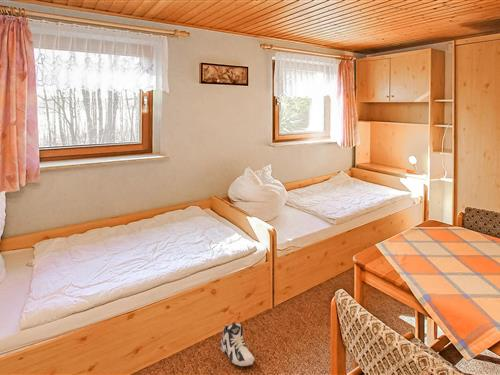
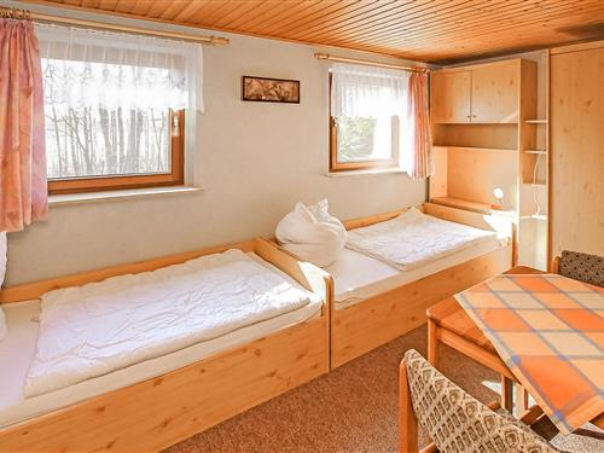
- sneaker (237, 340)
